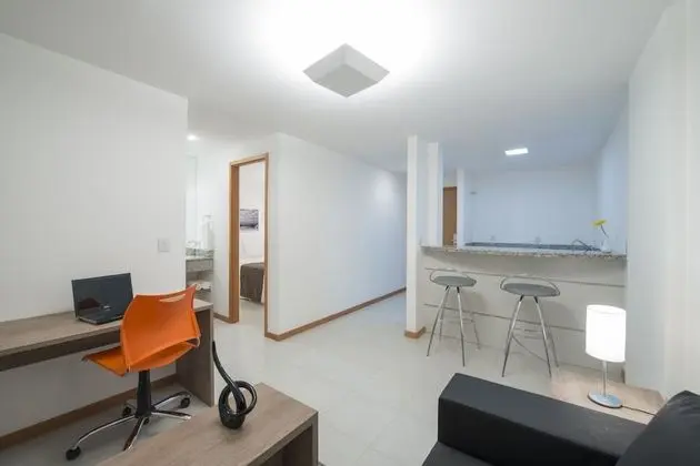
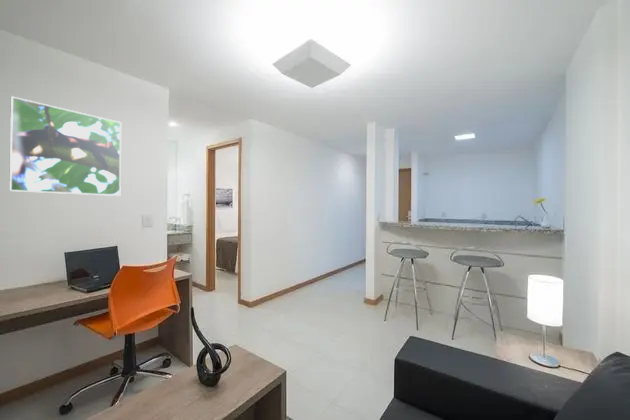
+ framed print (72, 152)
